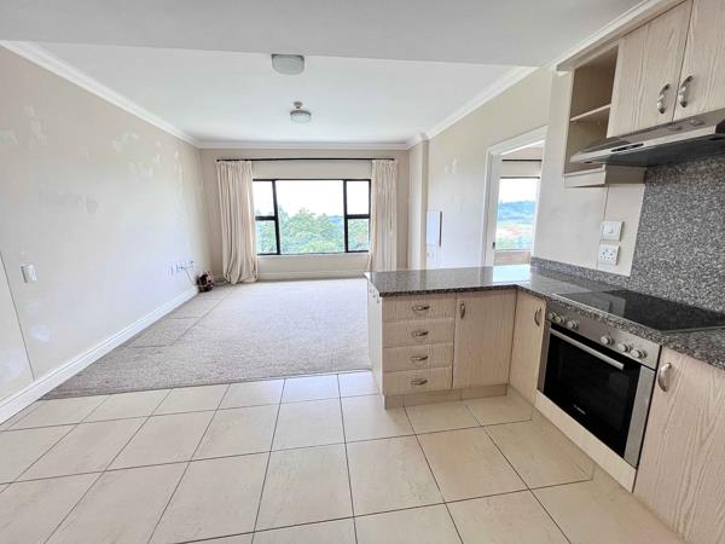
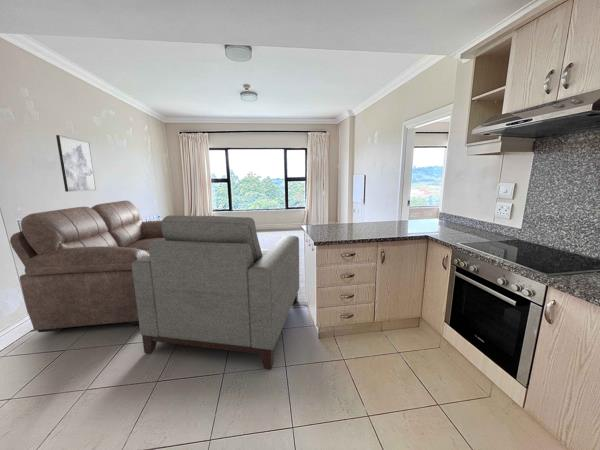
+ sofa (130, 248)
+ wall art (78, 165)
+ chair (232, 268)
